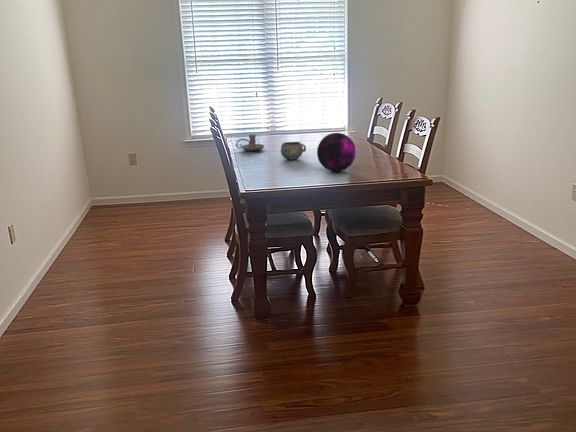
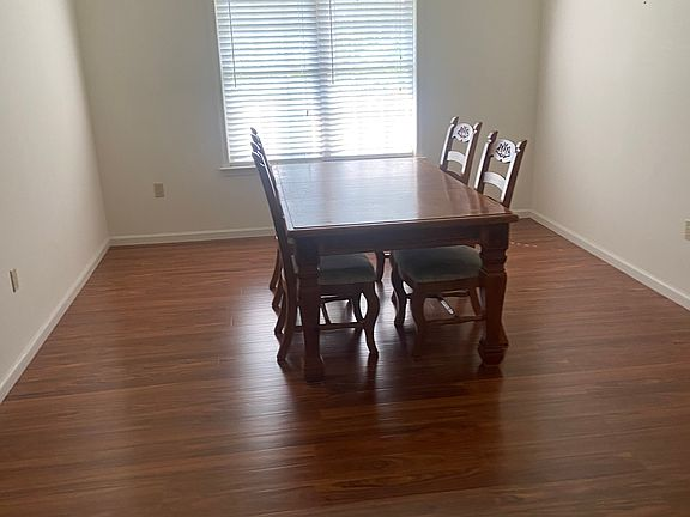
- decorative orb (336, 152)
- decorative bowl (290, 151)
- candle holder (250, 142)
